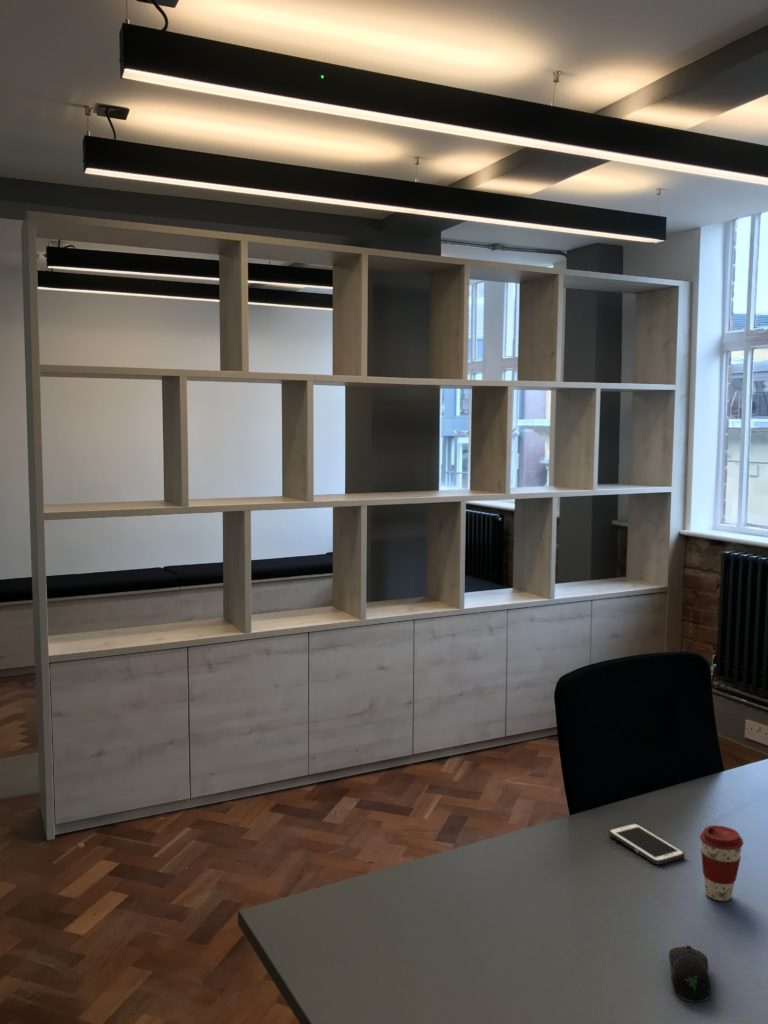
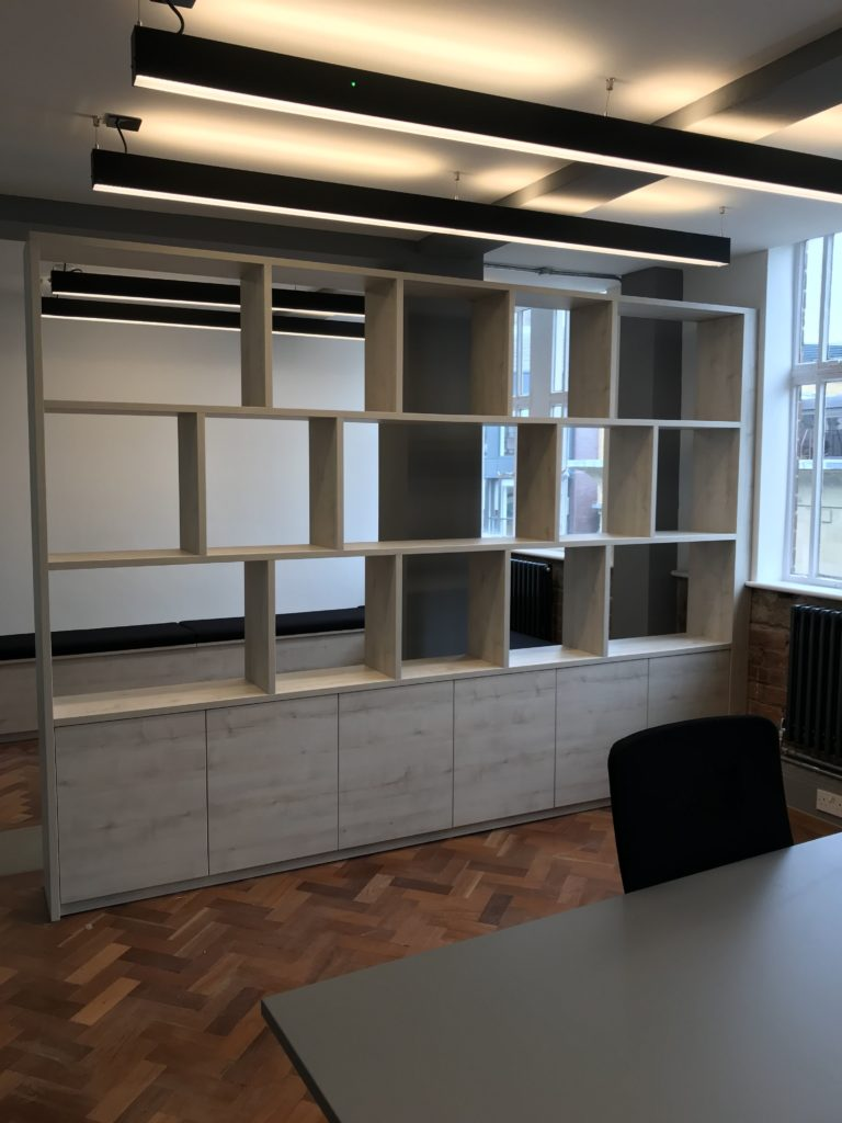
- computer mouse (690, 966)
- coffee cup (720, 863)
- cell phone (645, 843)
